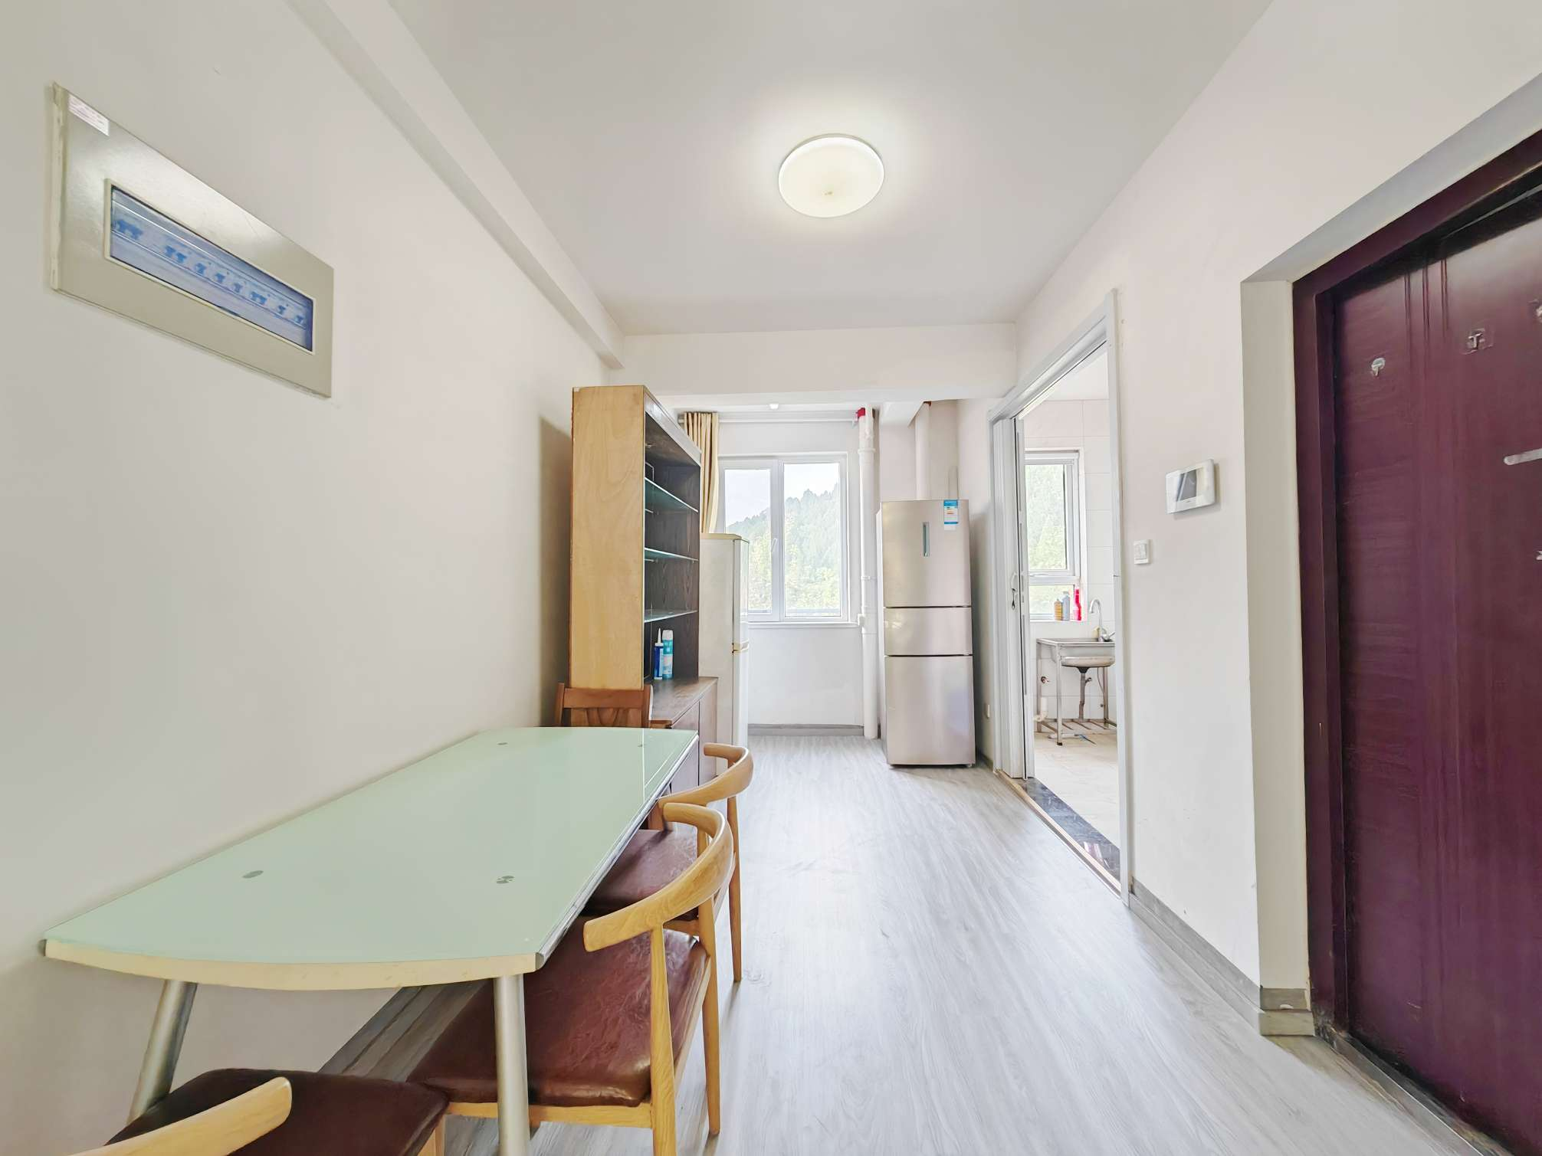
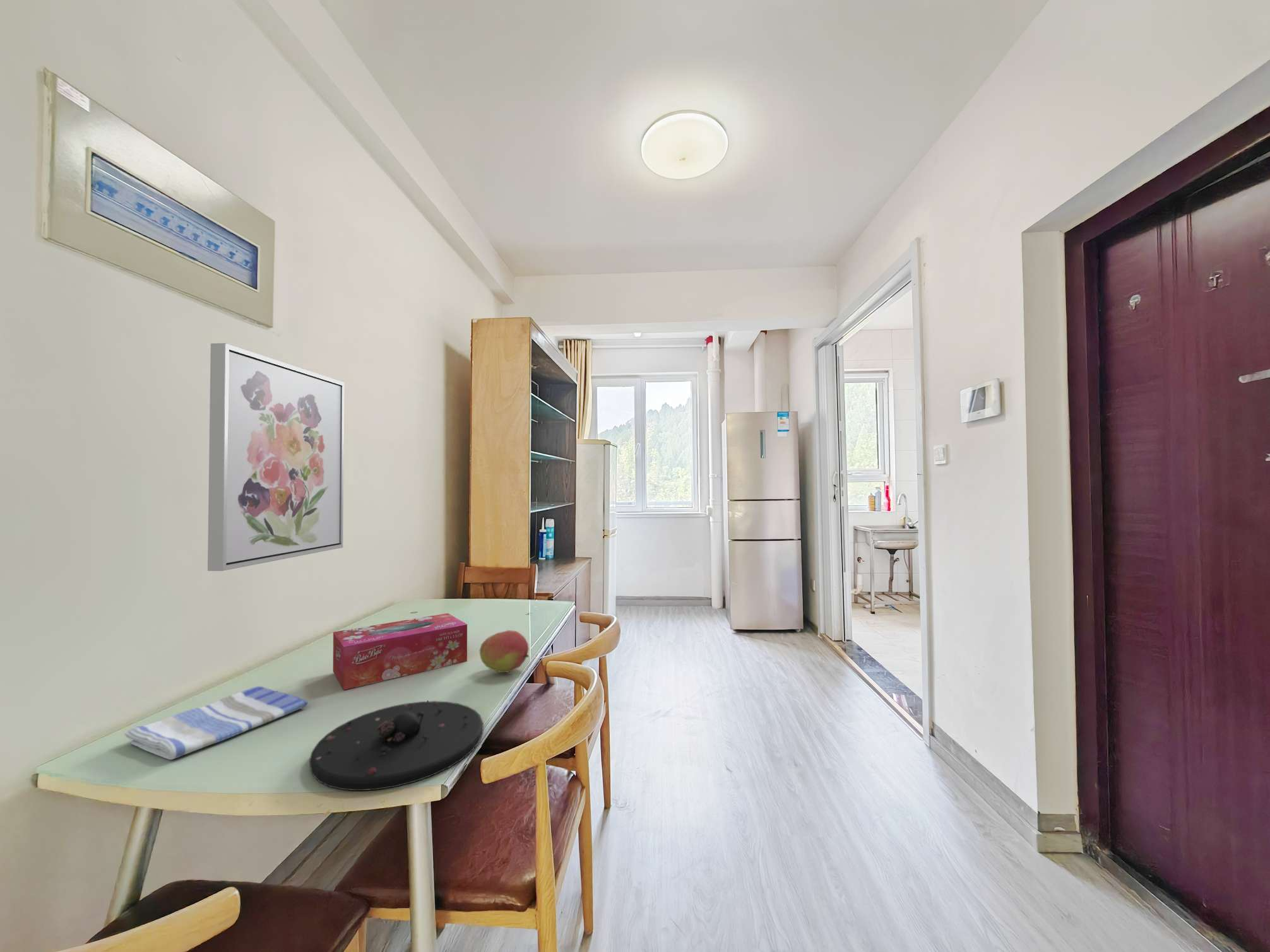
+ wall art (287, 461)
+ plate (402, 727)
+ dish towel (222, 717)
+ tissue box (401, 647)
+ fruit (504, 651)
